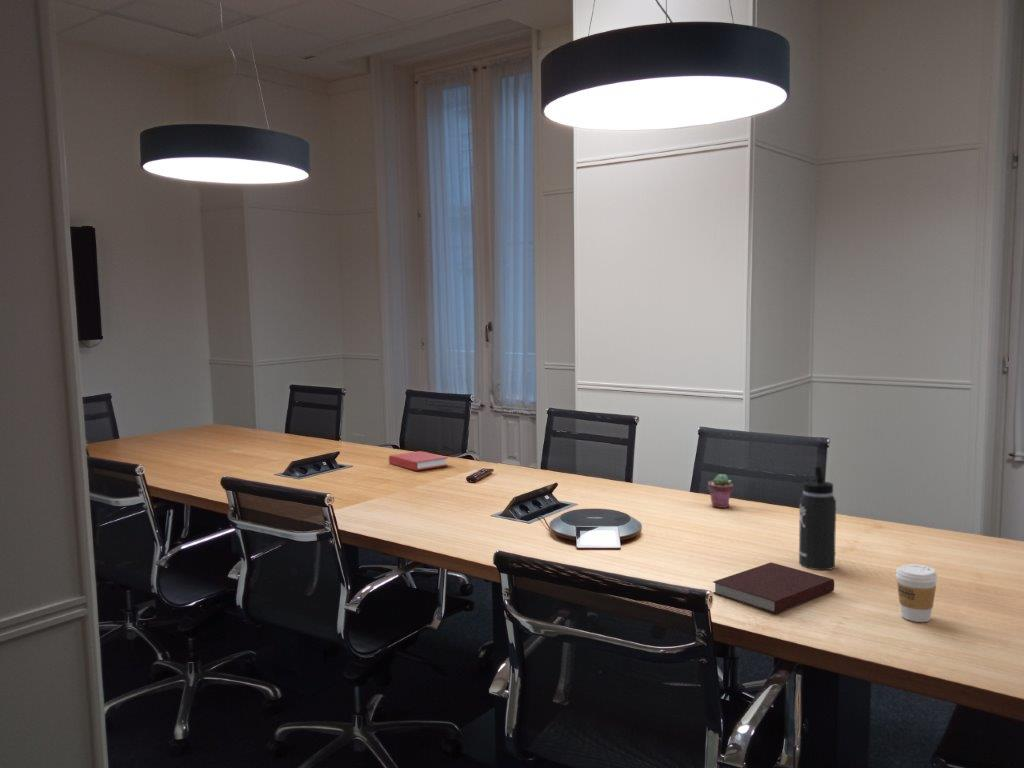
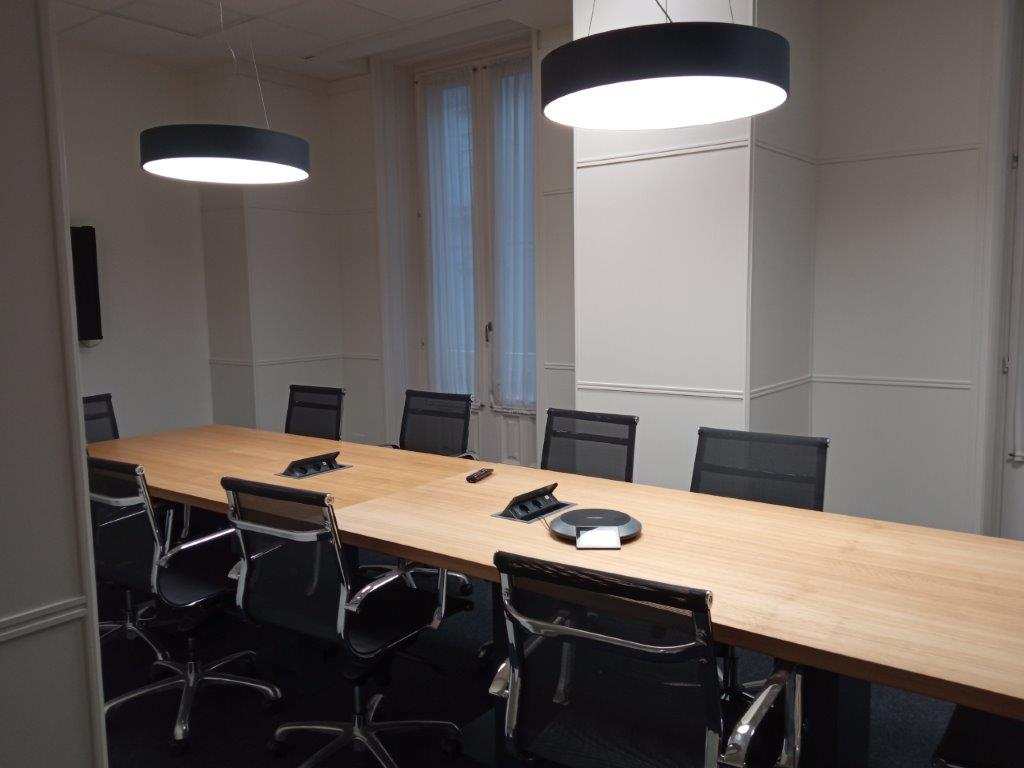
- potted succulent (720, 489)
- coffee cup (916, 592)
- book (418, 460)
- notebook (773, 586)
- thermos bottle (816, 515)
